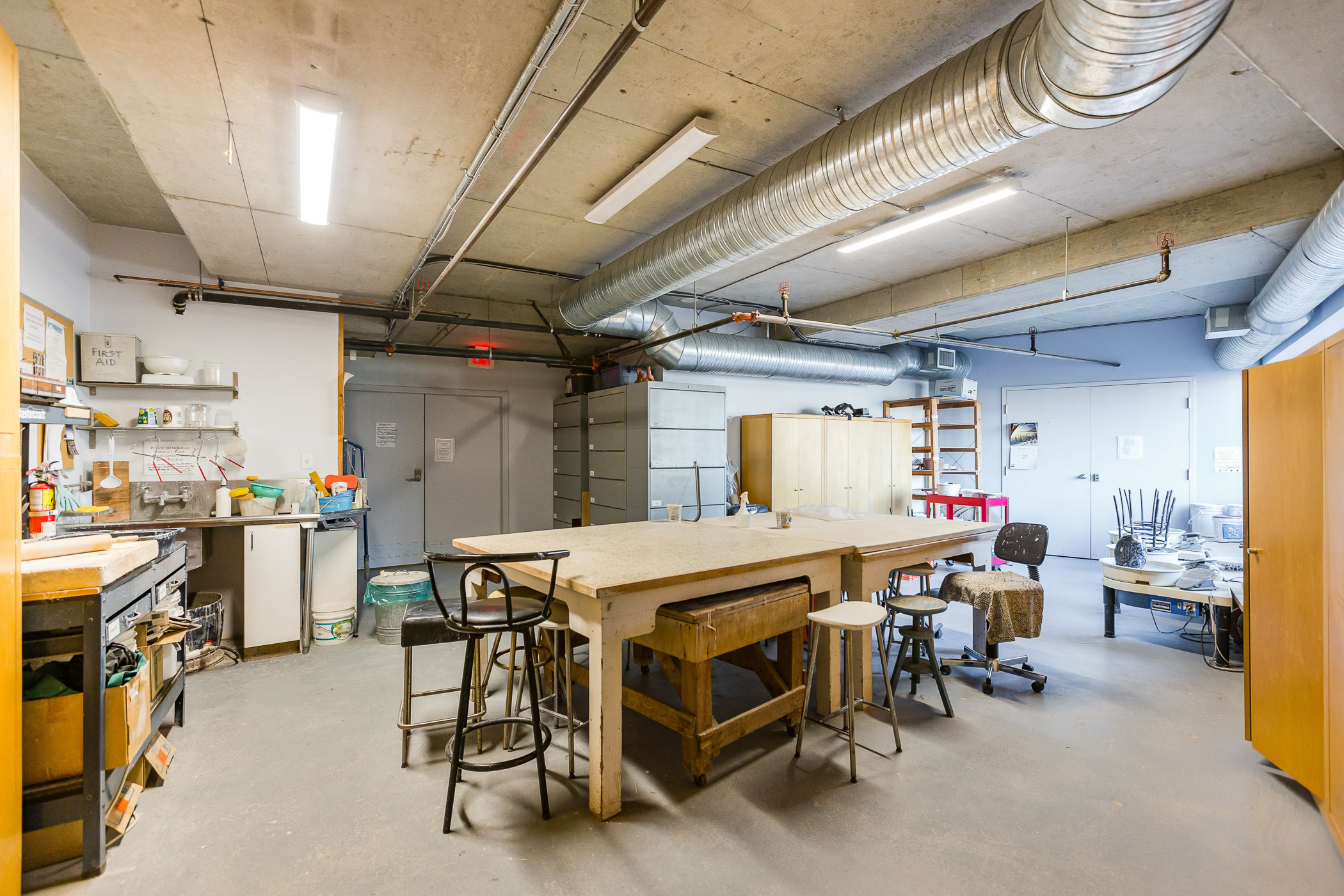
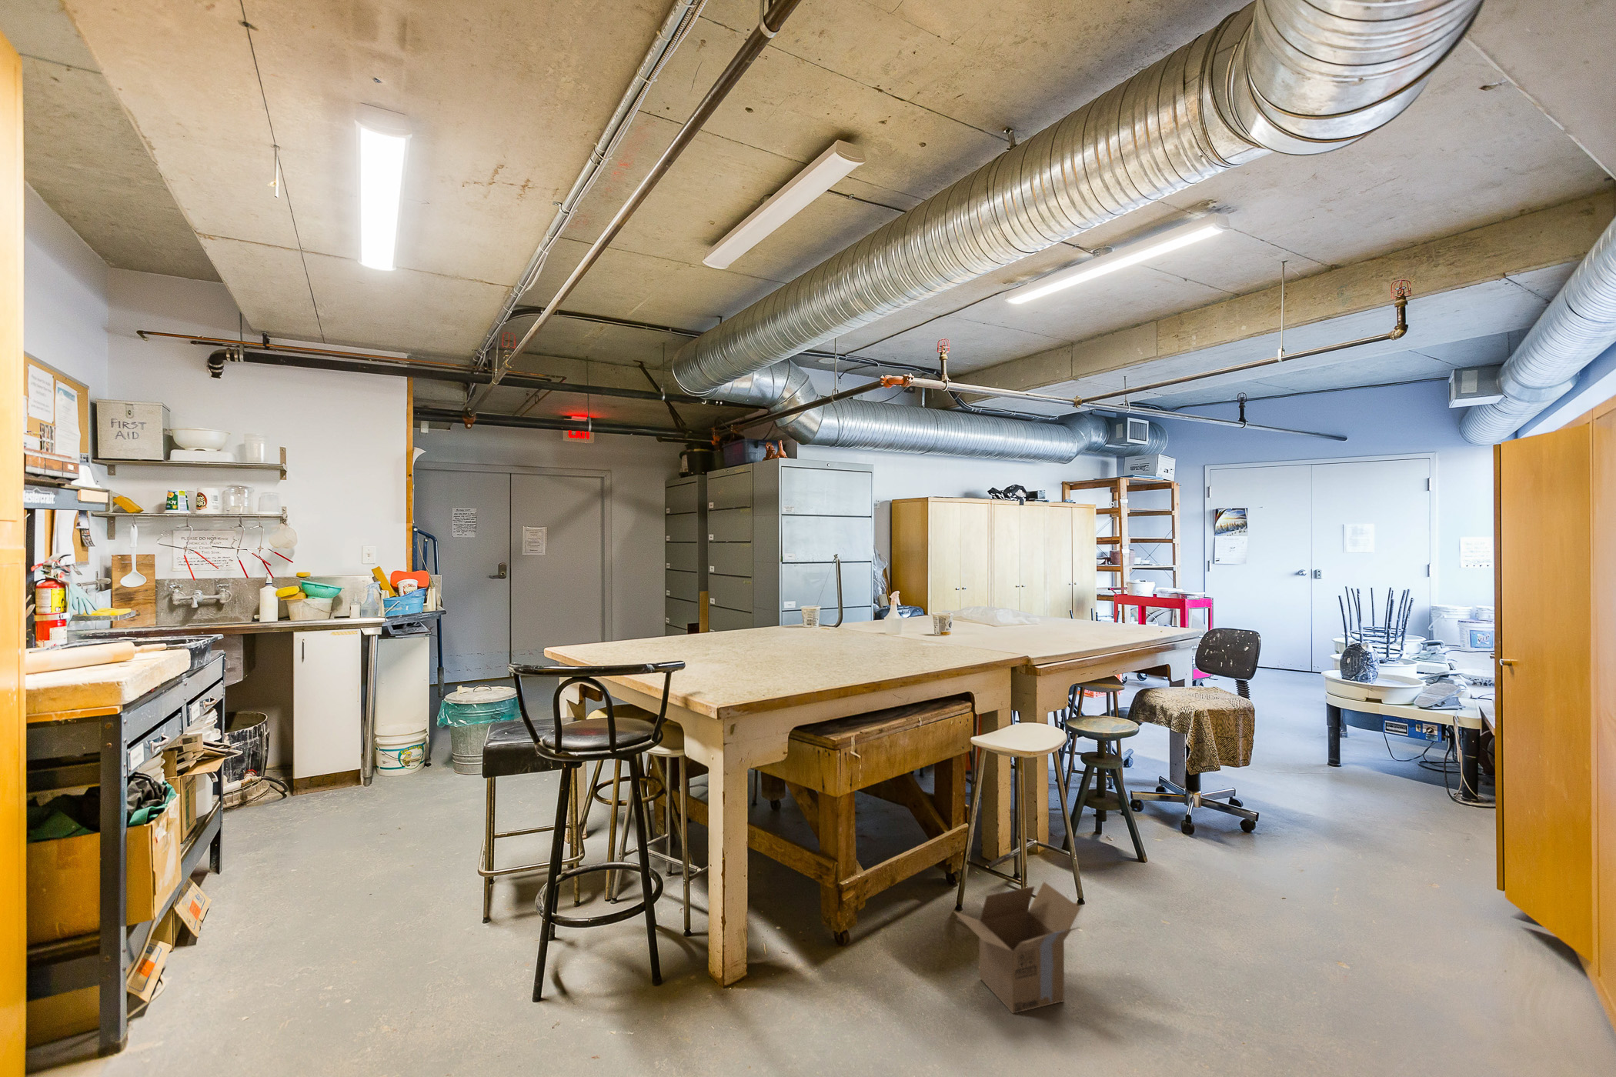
+ cardboard box (1023, 951)
